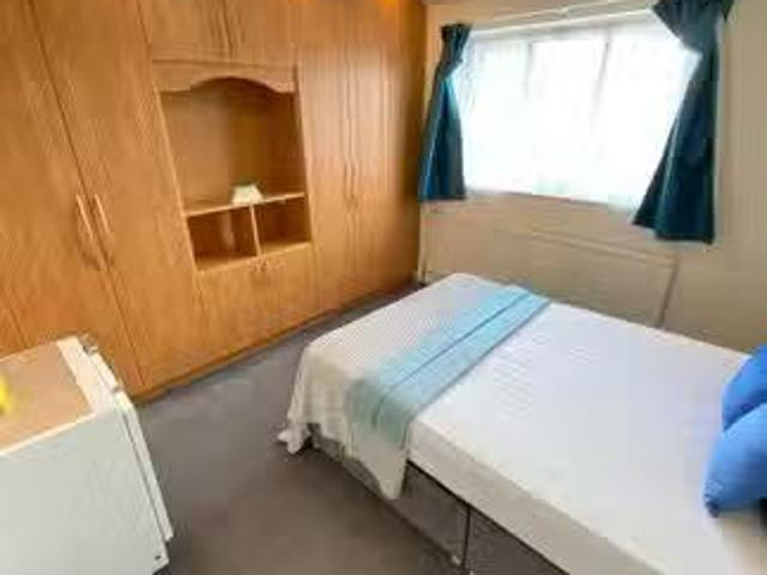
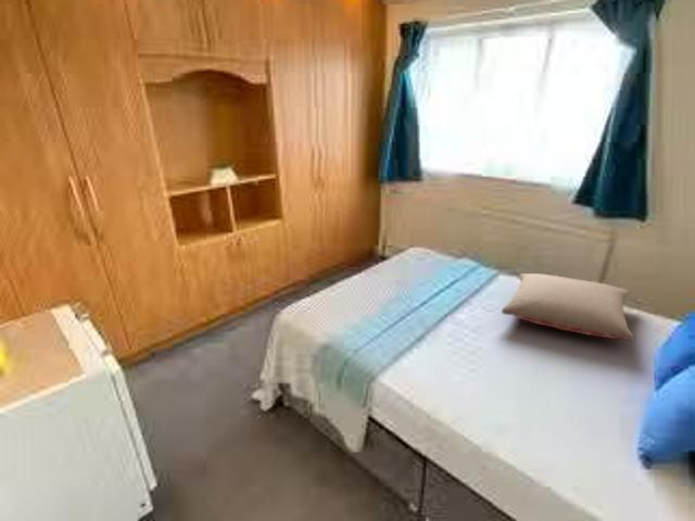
+ pillow (567, 301)
